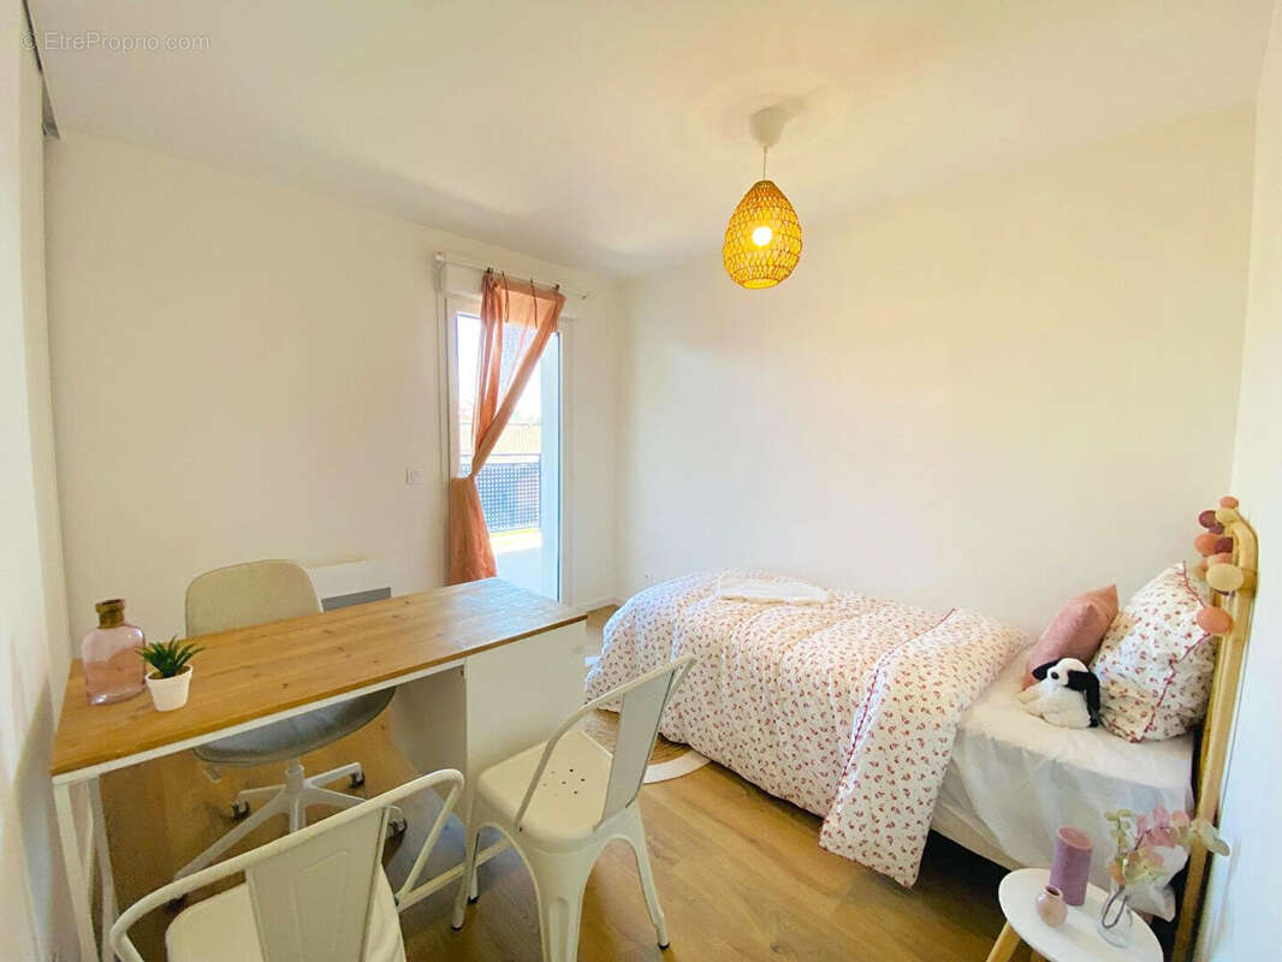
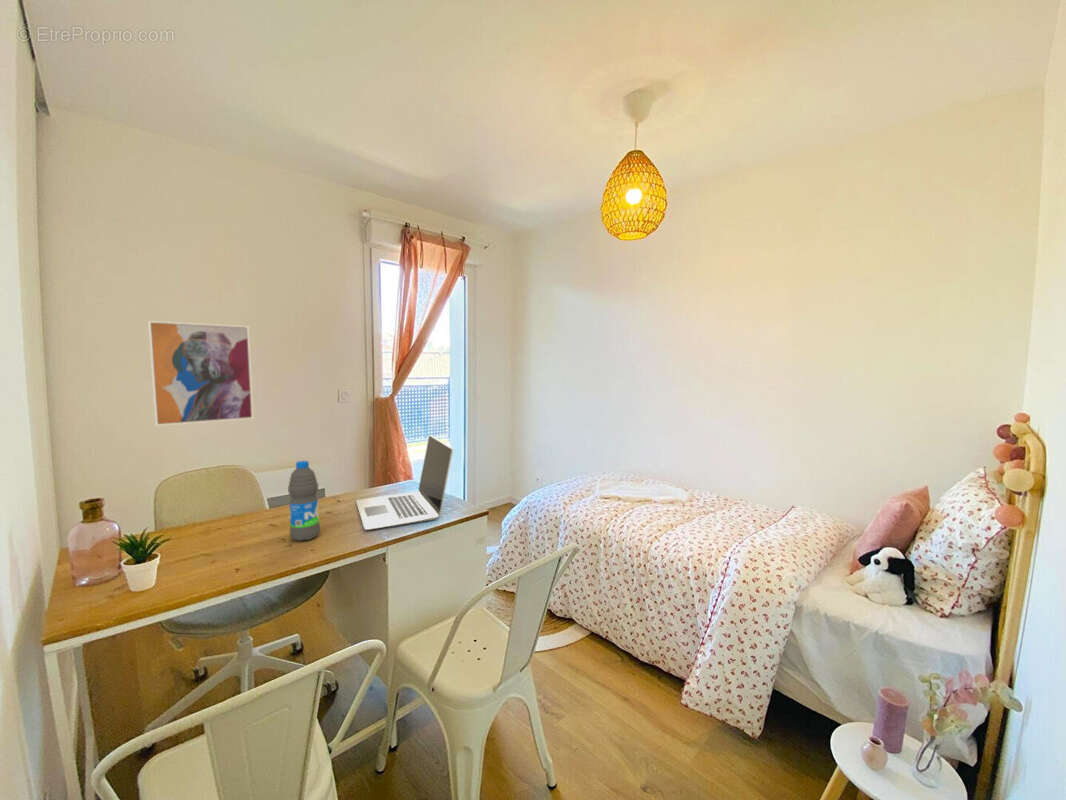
+ laptop (406, 492)
+ water bottle (303, 499)
+ wall art (204, 373)
